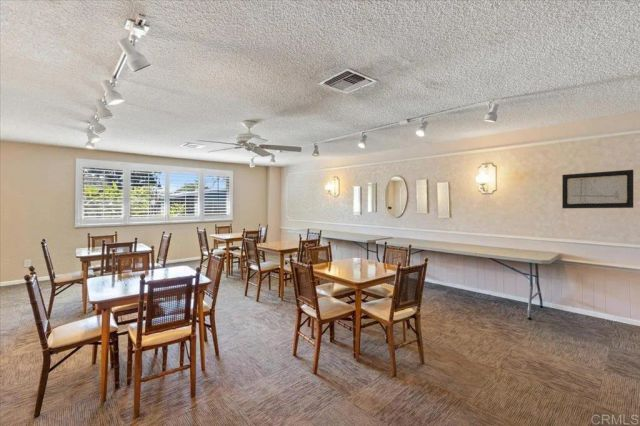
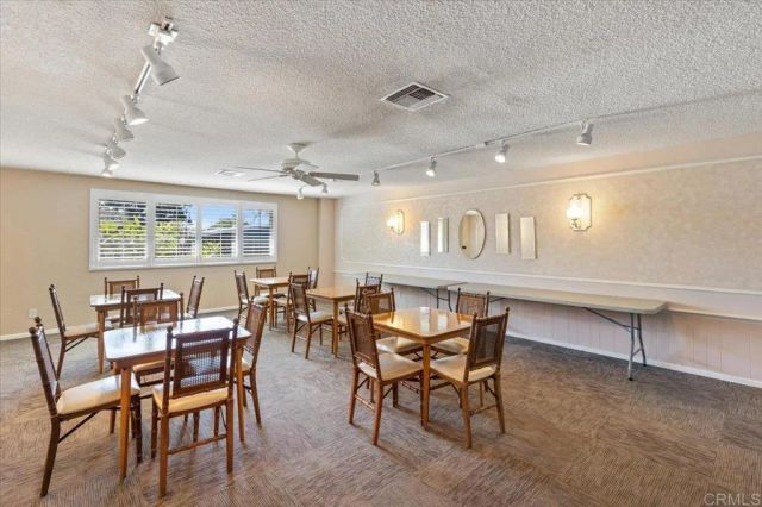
- wall art (595, 190)
